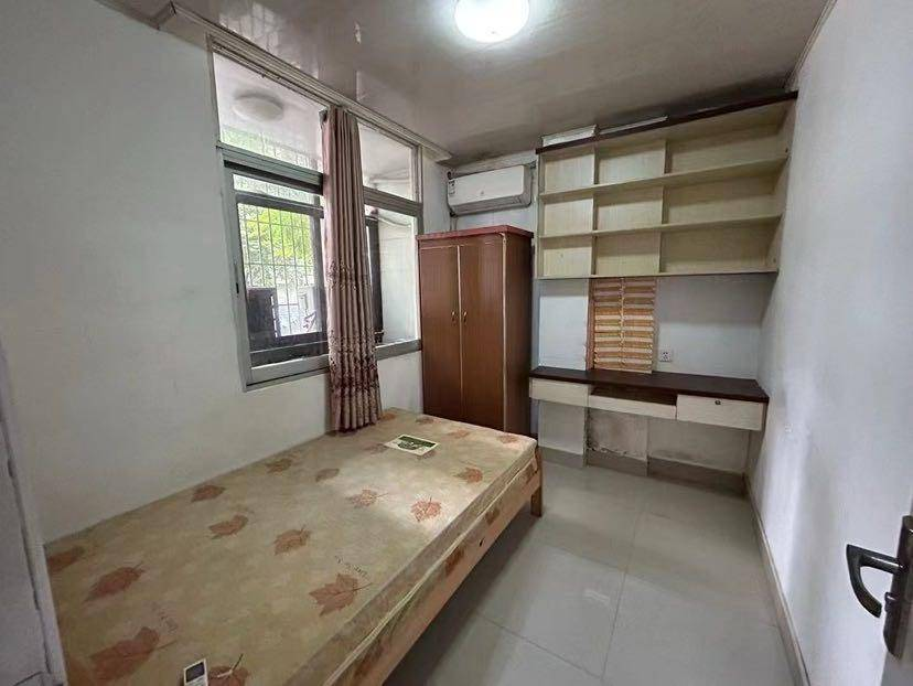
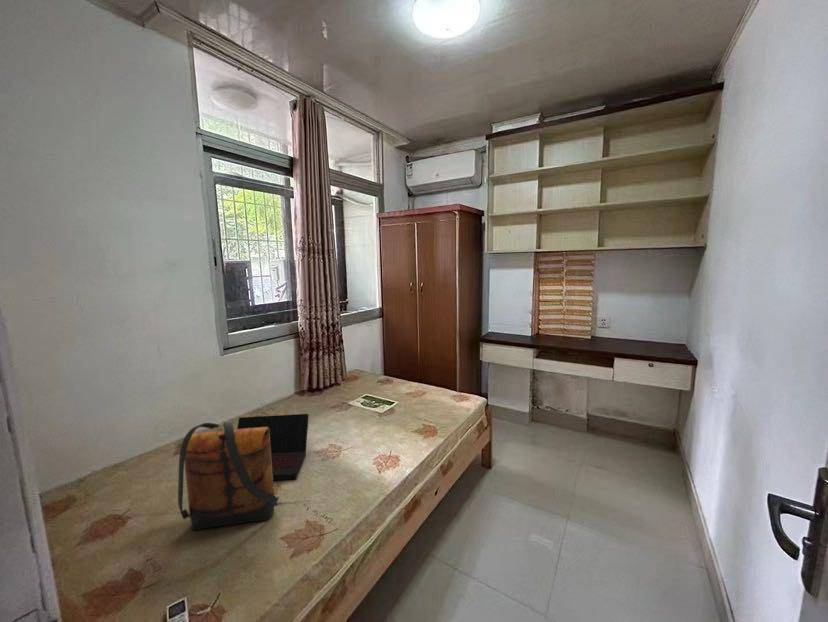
+ laptop (270, 445)
+ backpack (223, 474)
